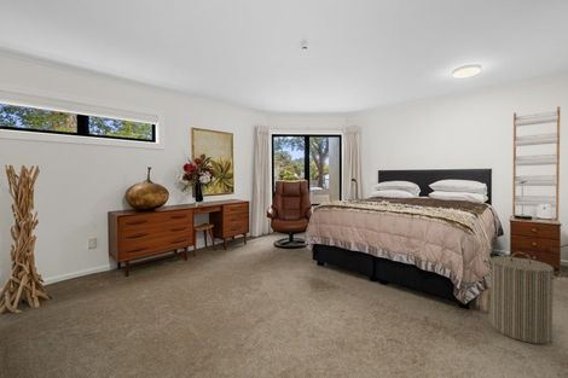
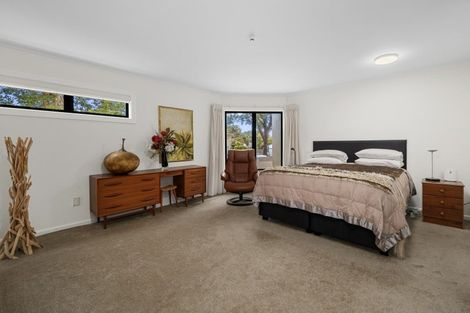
- shelf (534, 164)
- laundry hamper (518, 291)
